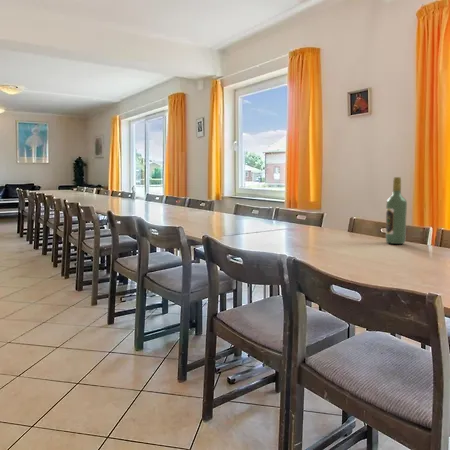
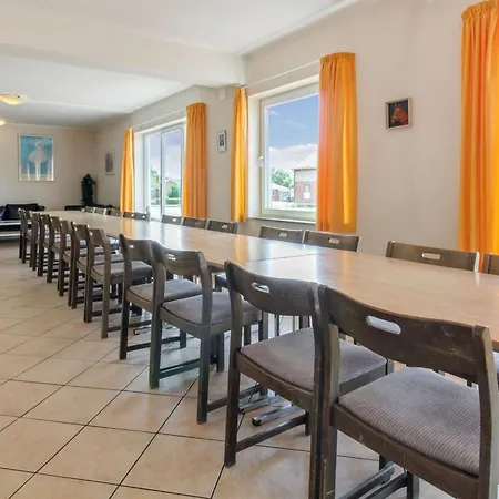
- wine bottle (396, 210)
